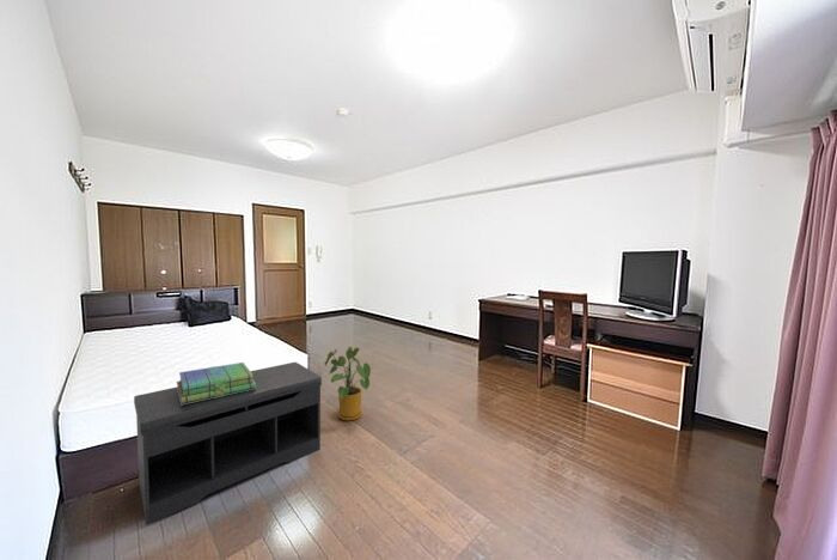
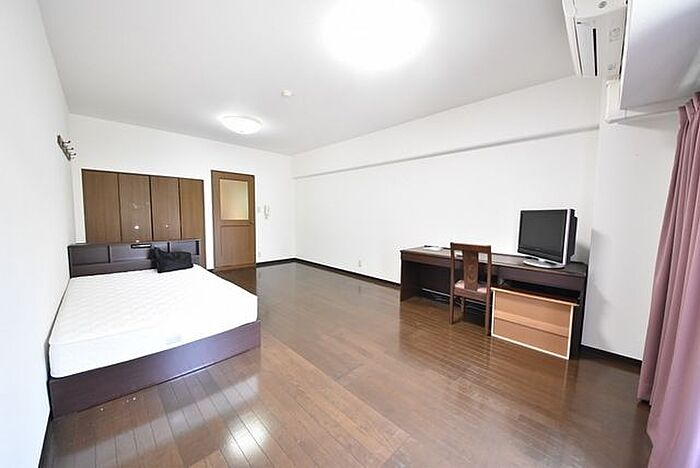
- stack of books (215, 381)
- house plant (347, 384)
- bench (237, 425)
